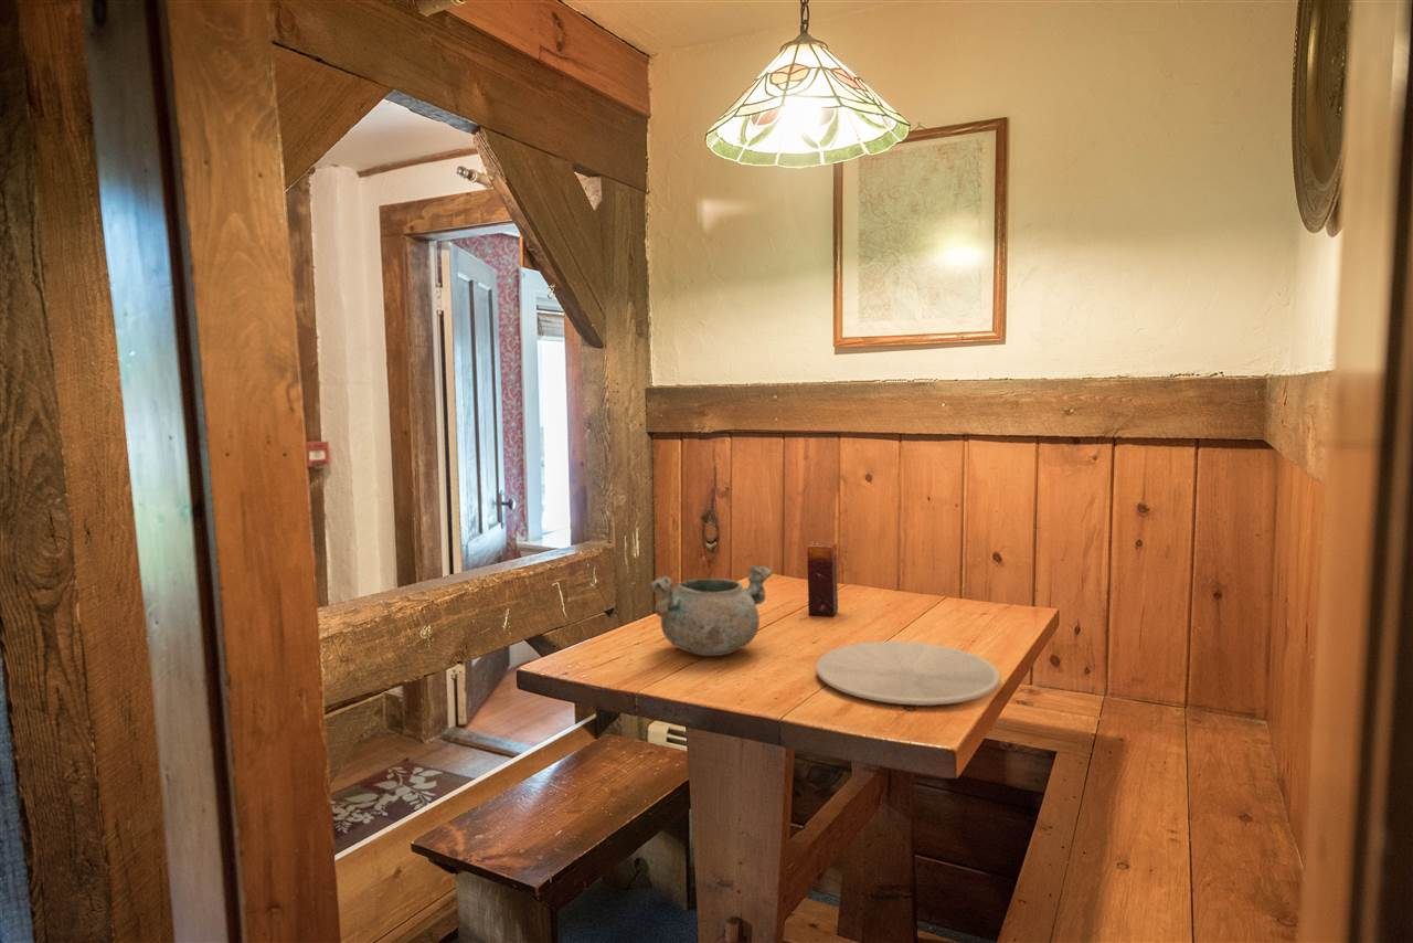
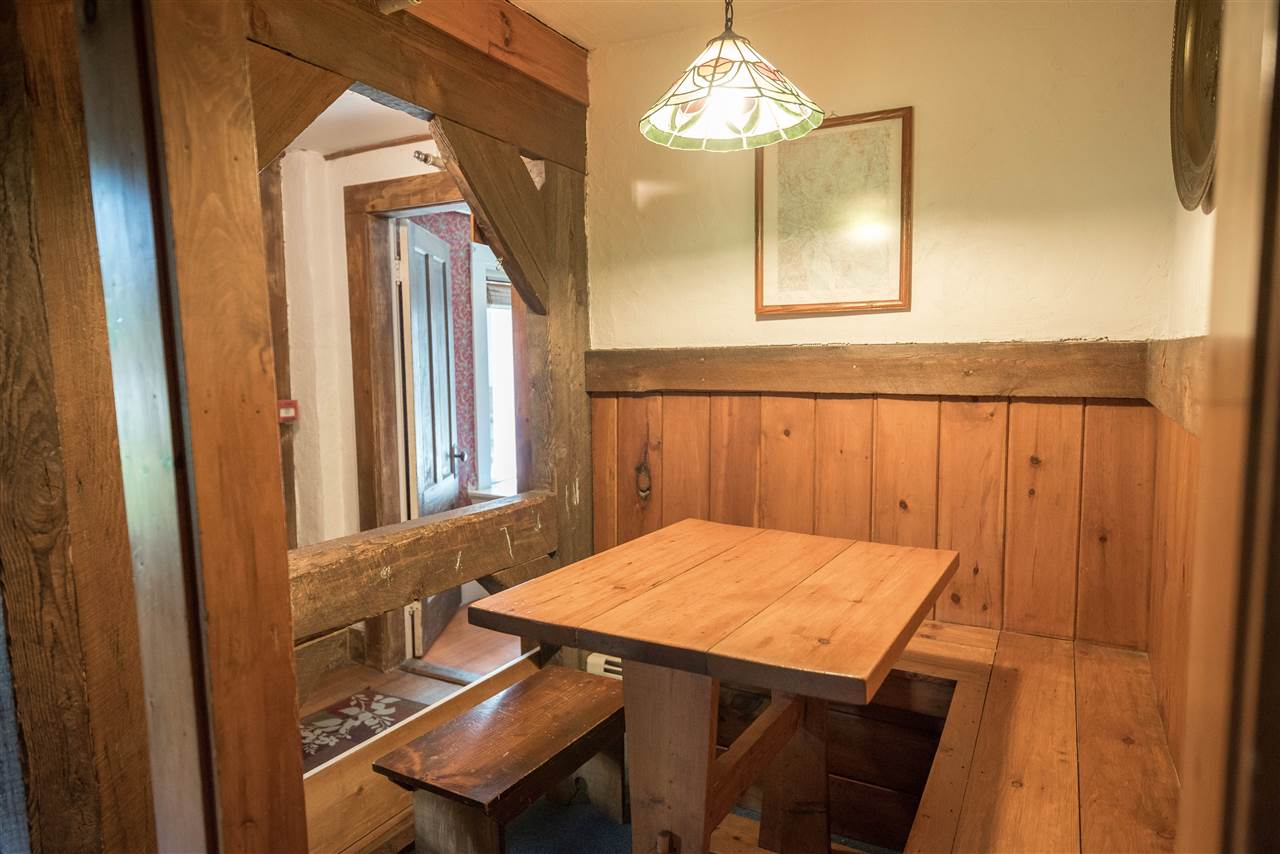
- plate (905, 672)
- candle (822, 578)
- decorative bowl (711, 608)
